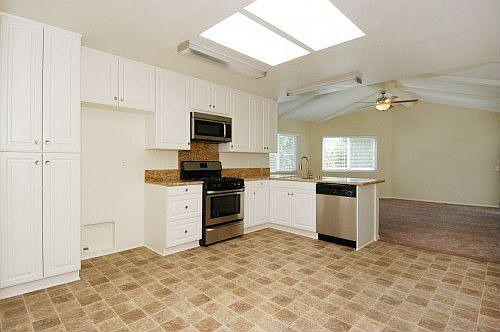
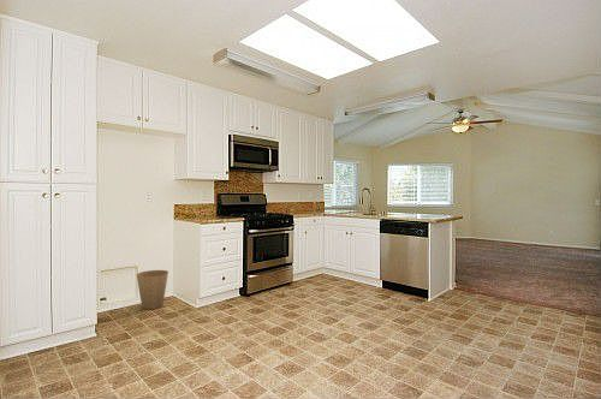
+ trash can (153, 290)
